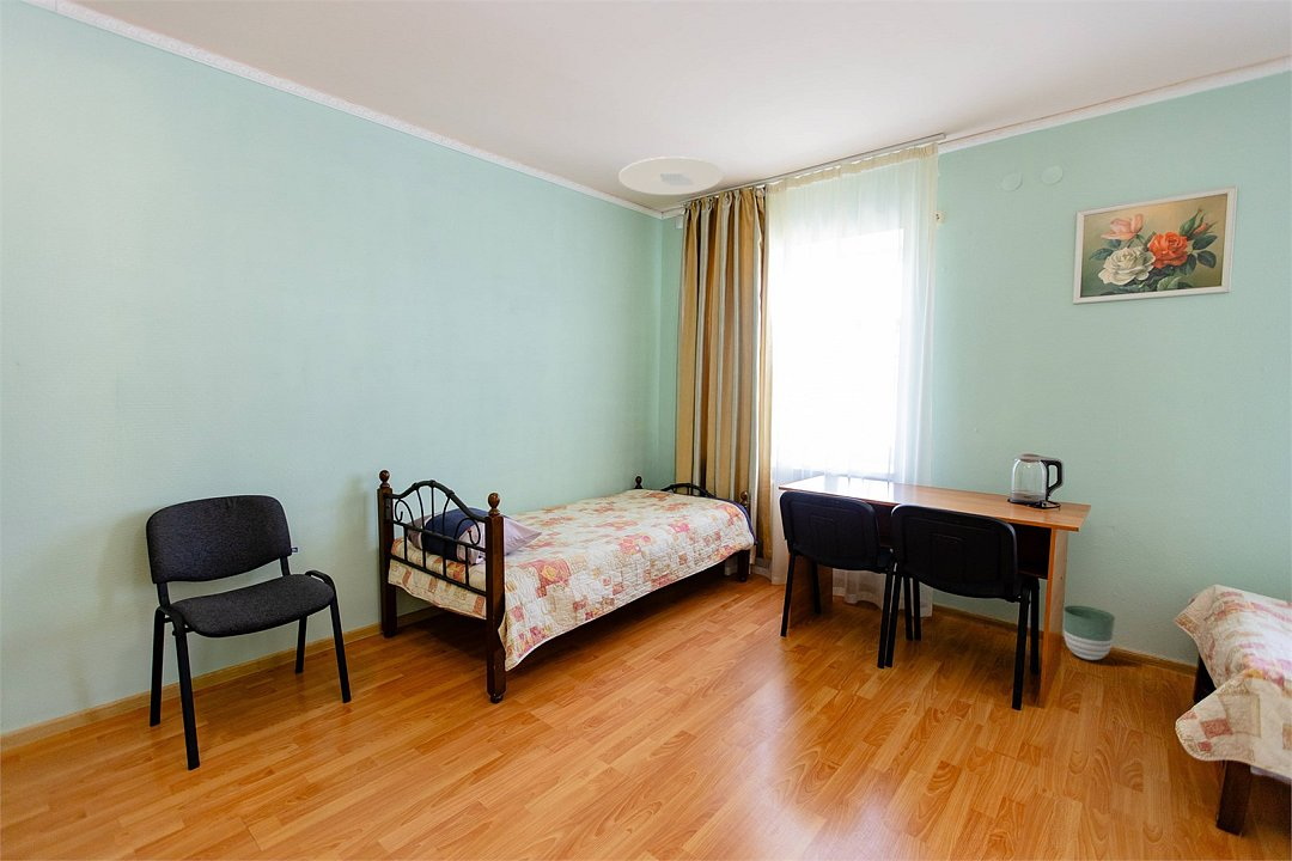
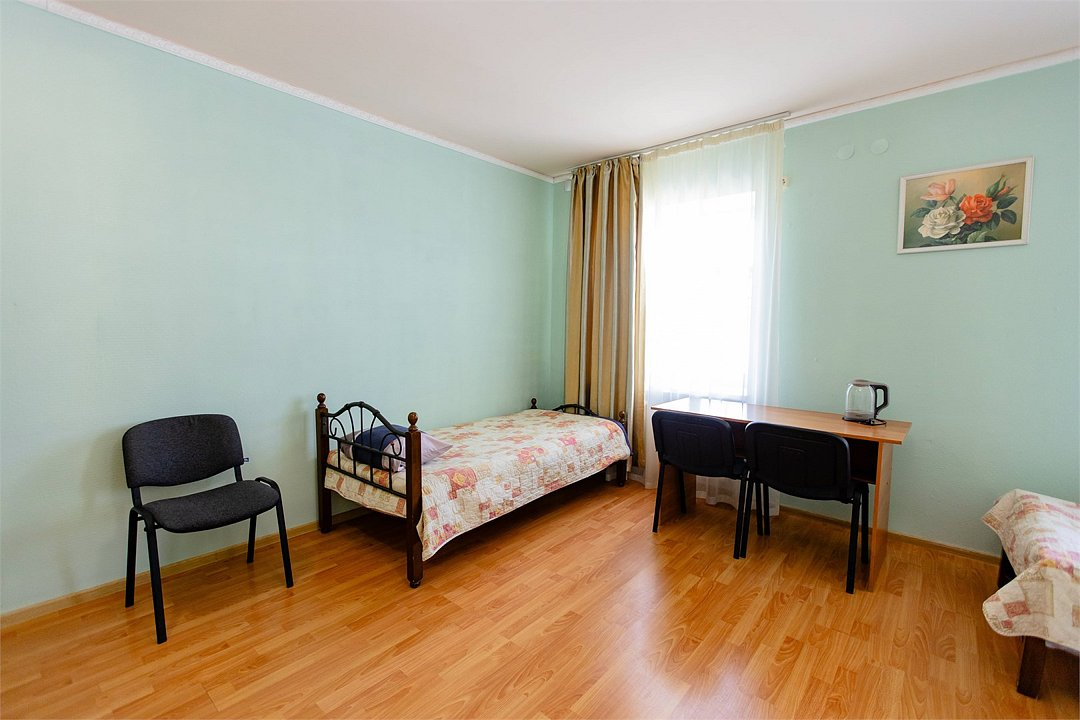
- ceiling light (670, 172)
- planter (1087, 635)
